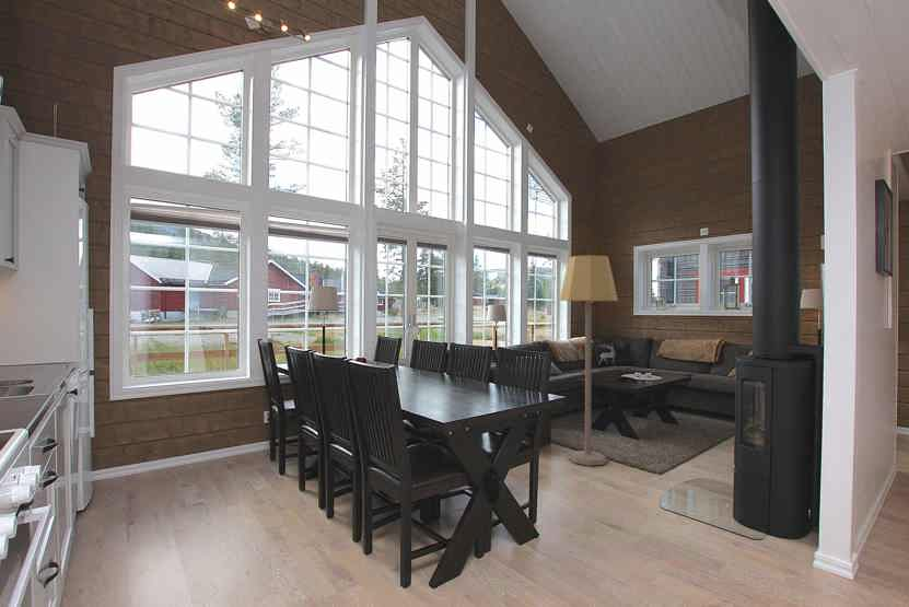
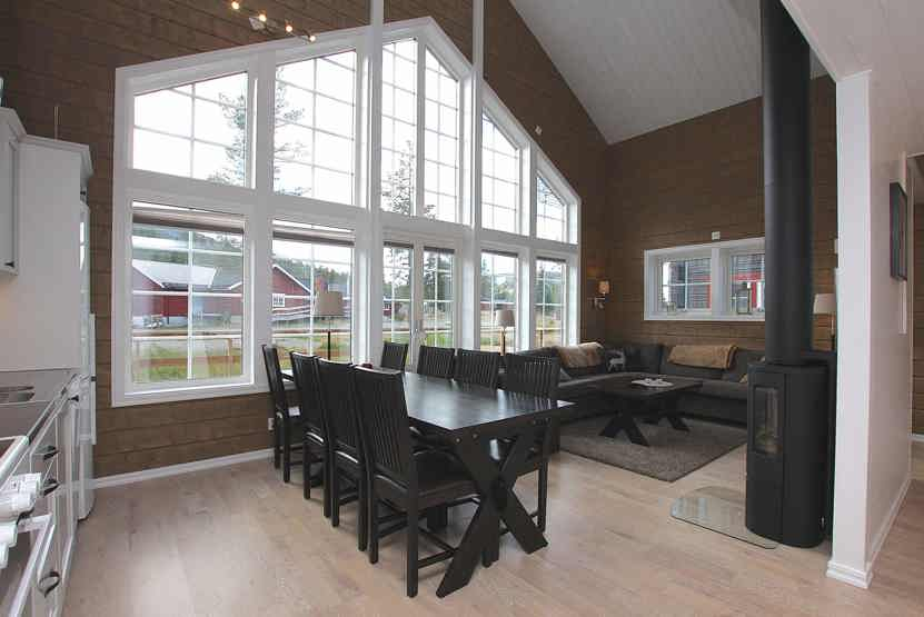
- lamp (587, 358)
